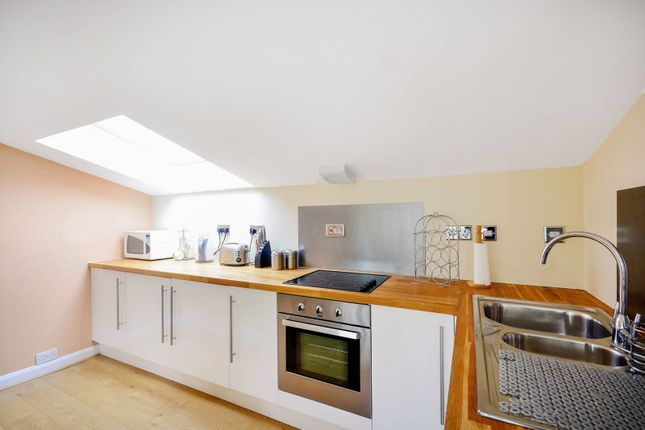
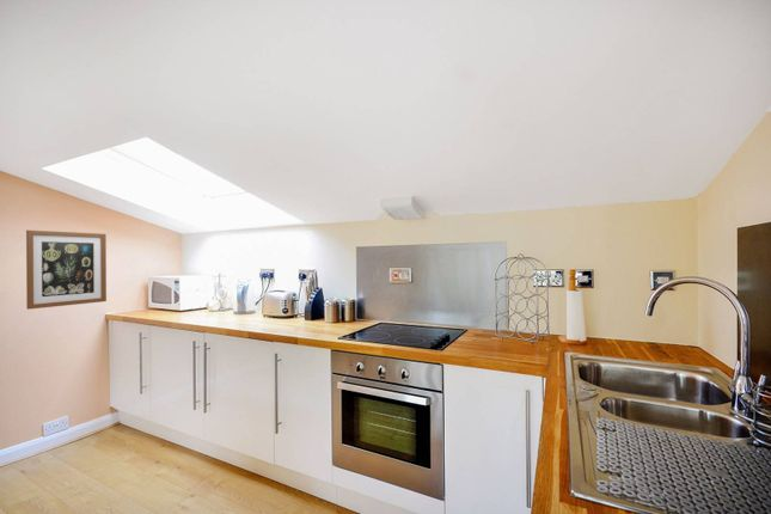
+ wall art (69, 268)
